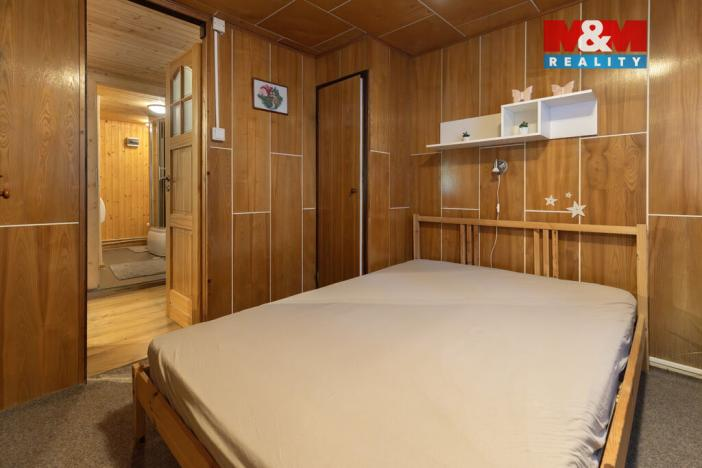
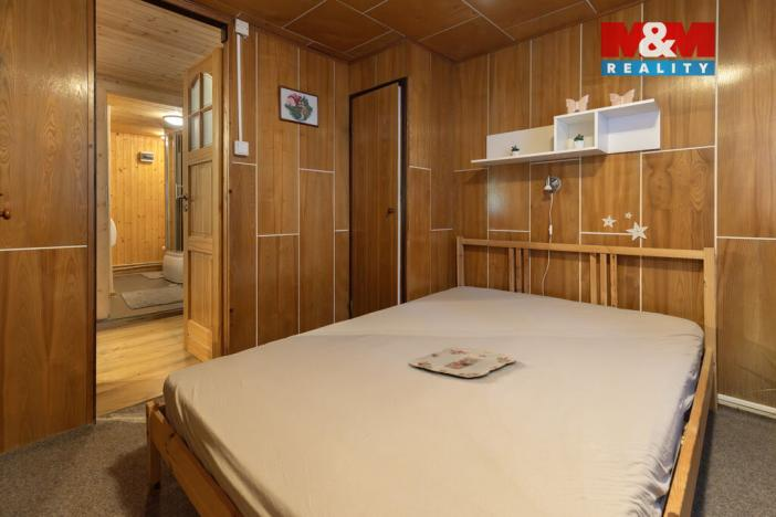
+ serving tray (463, 361)
